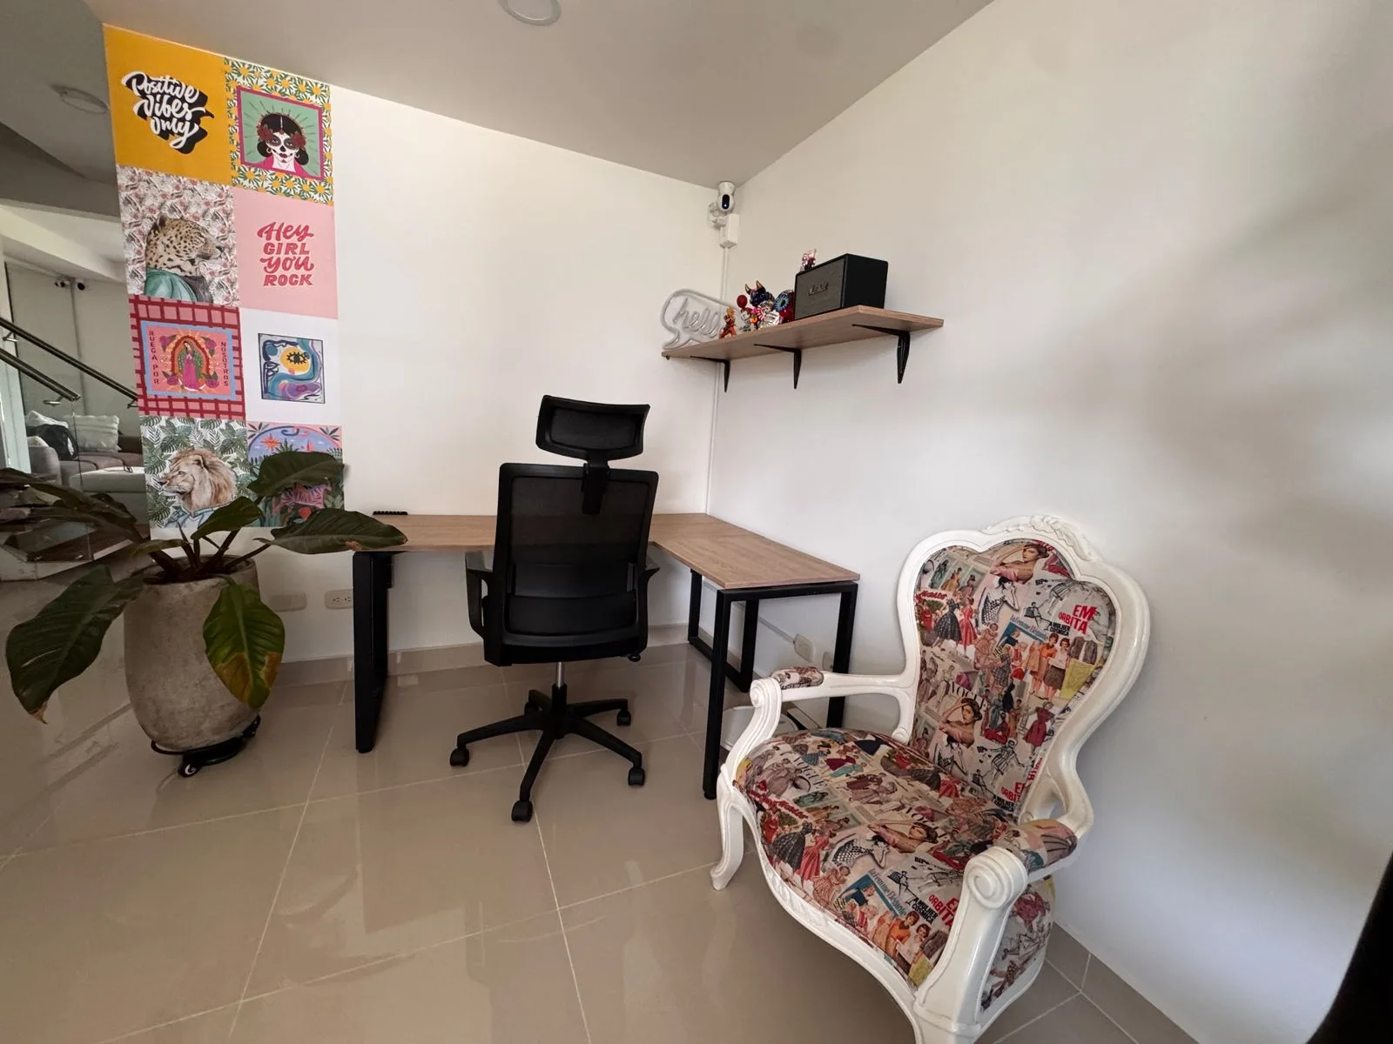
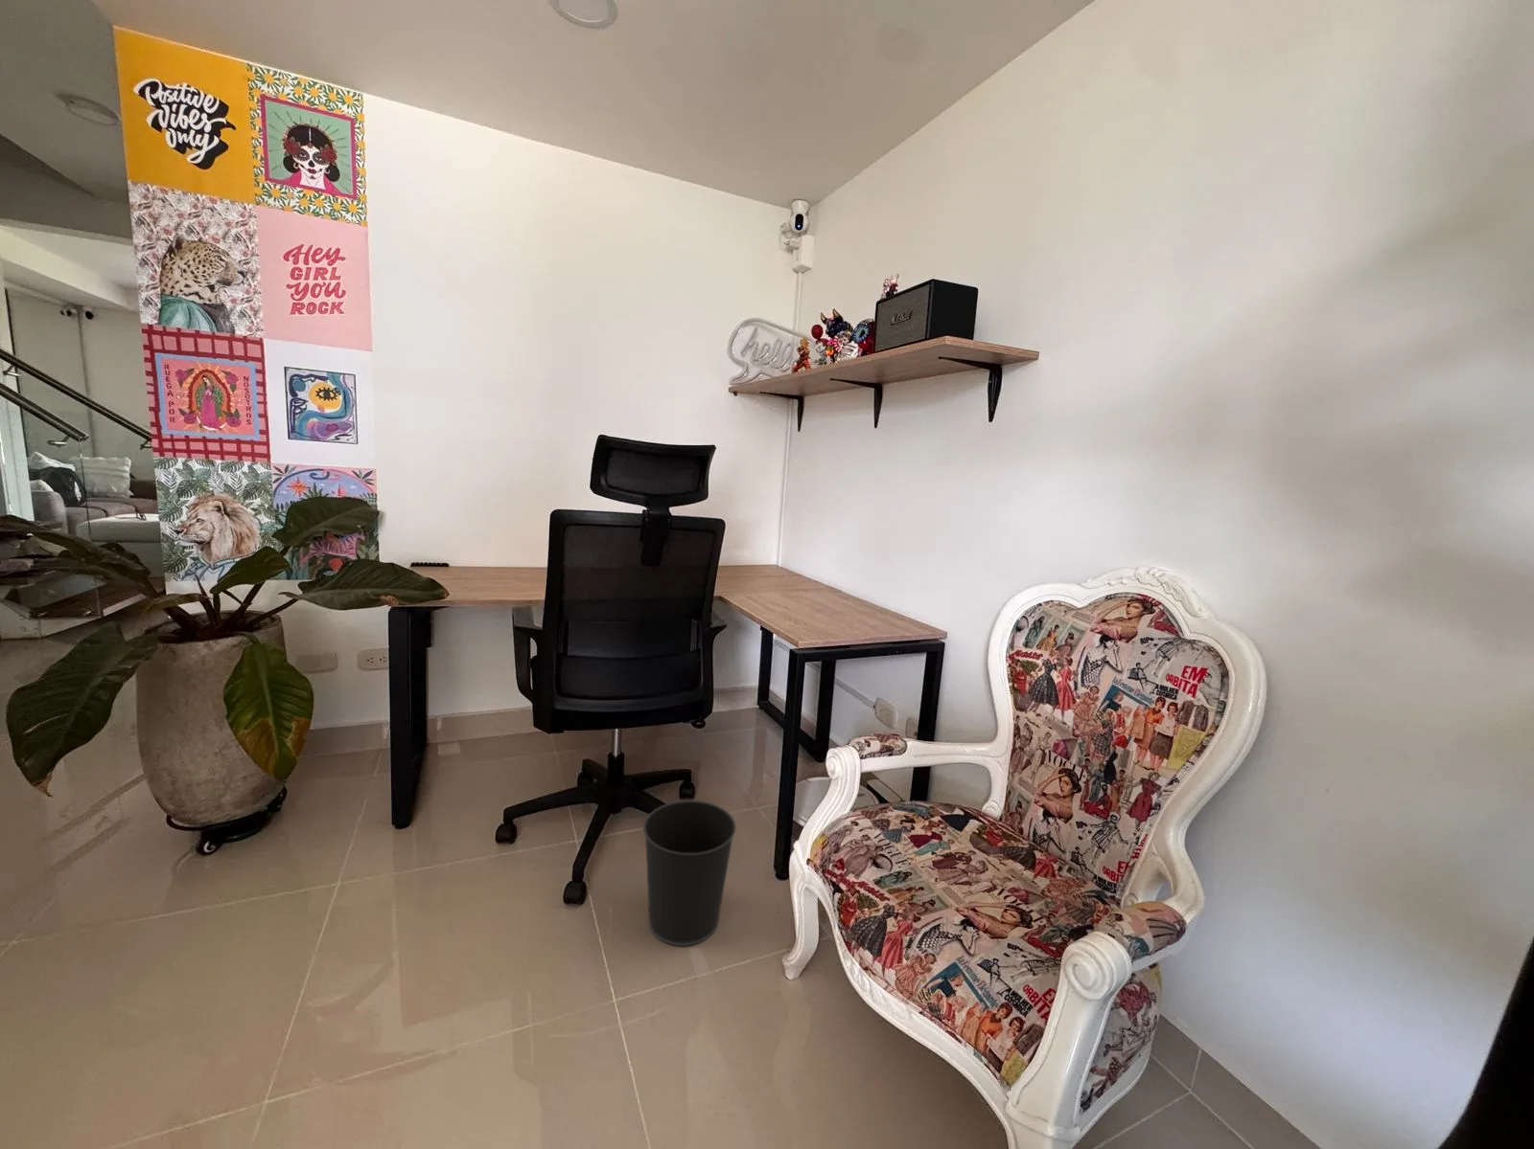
+ wastebasket (686, 873)
